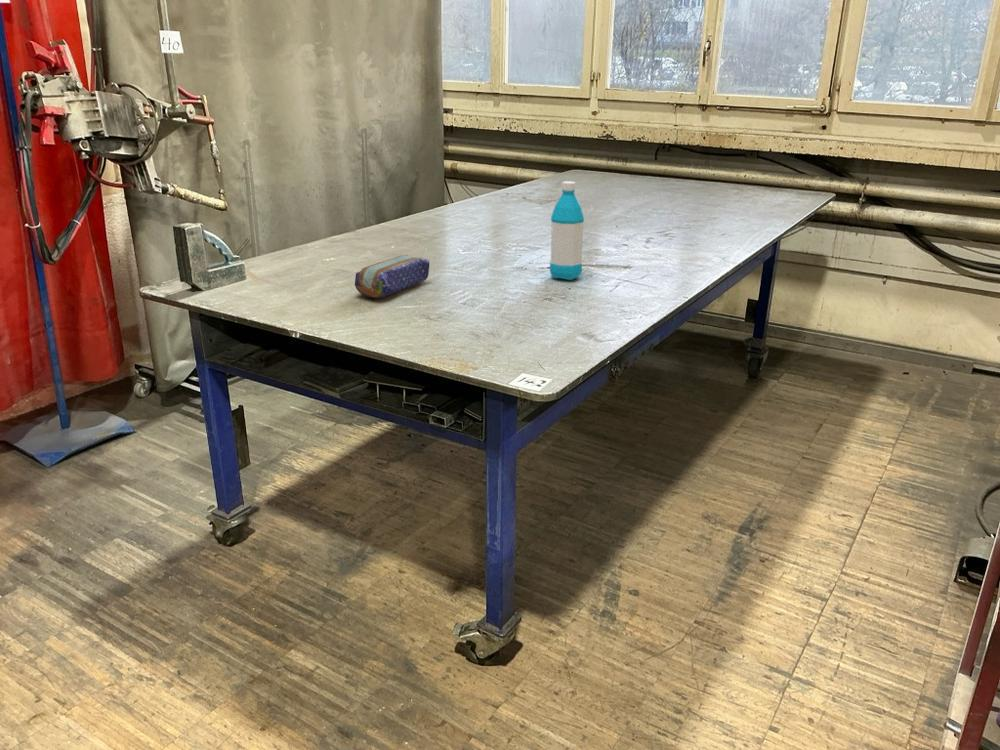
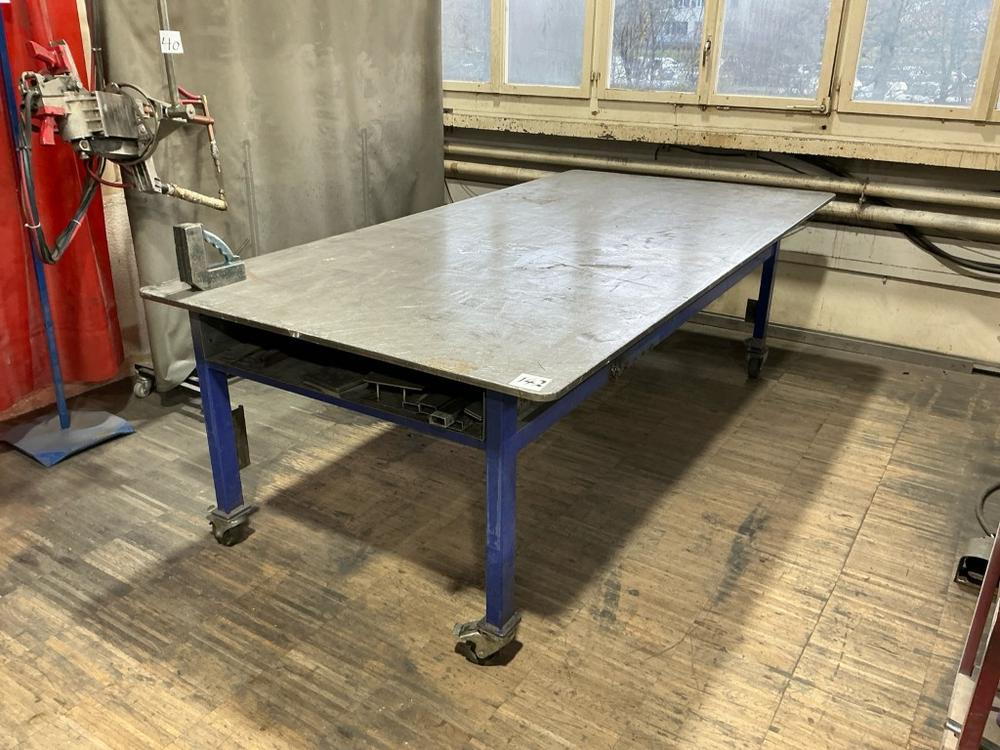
- water bottle (567, 230)
- pencil case (392, 275)
